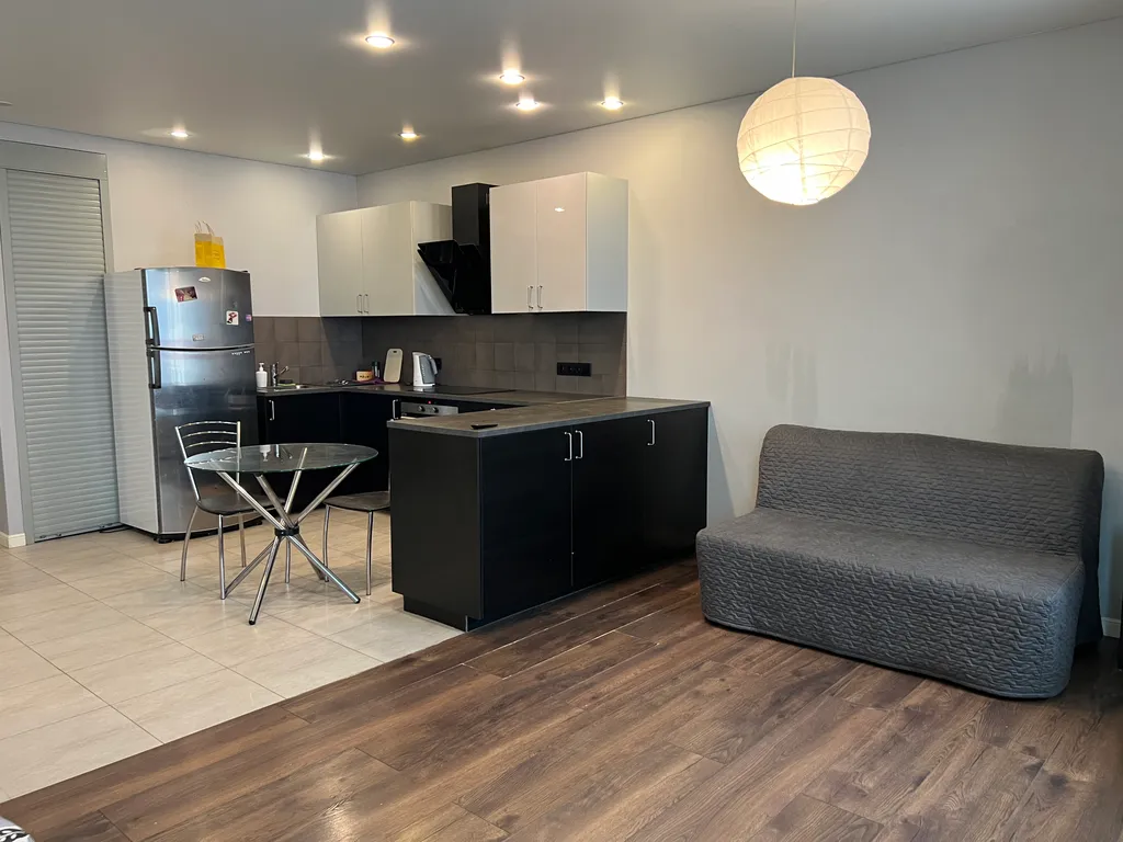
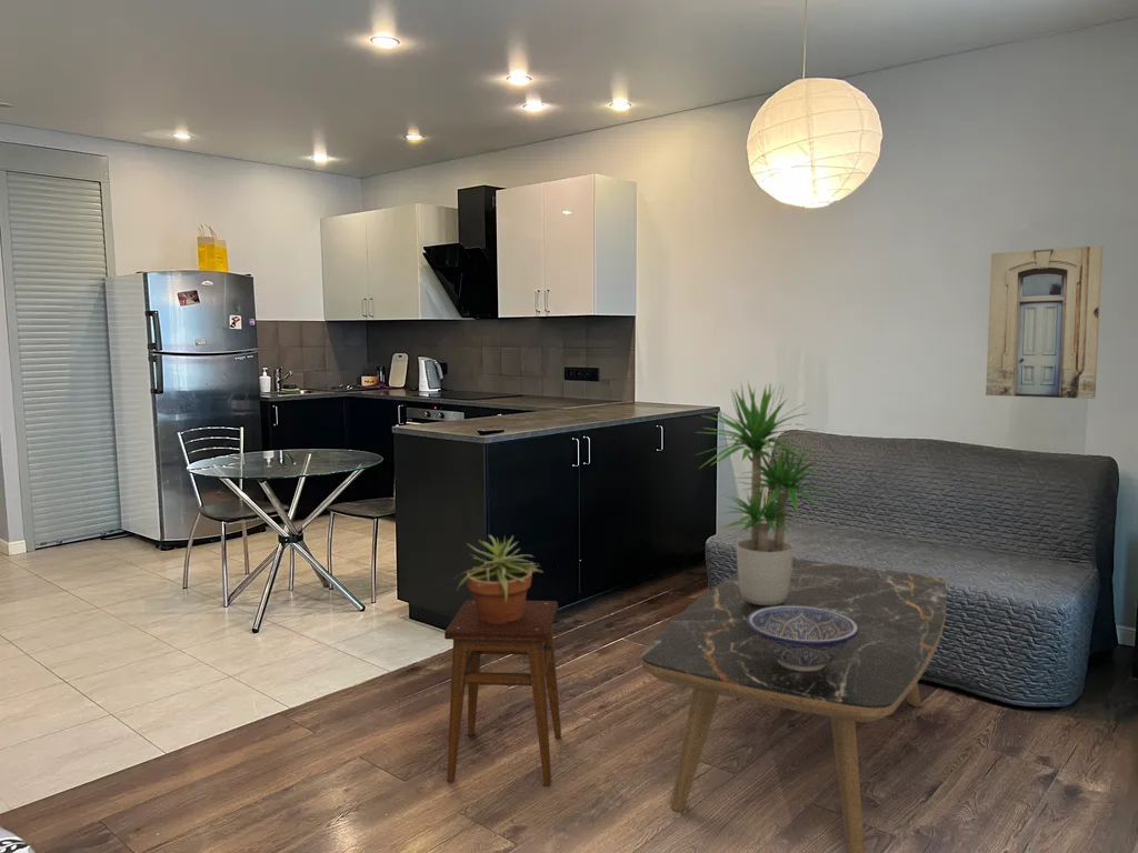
+ stool (506, 684)
+ potted plant (763, 492)
+ coffee table (810, 682)
+ potted plant (496, 575)
+ decorative bowl (801, 641)
+ wall art (1041, 323)
